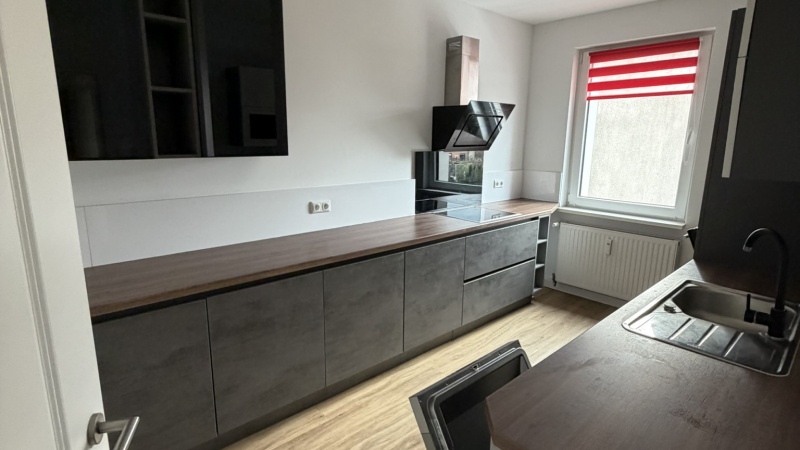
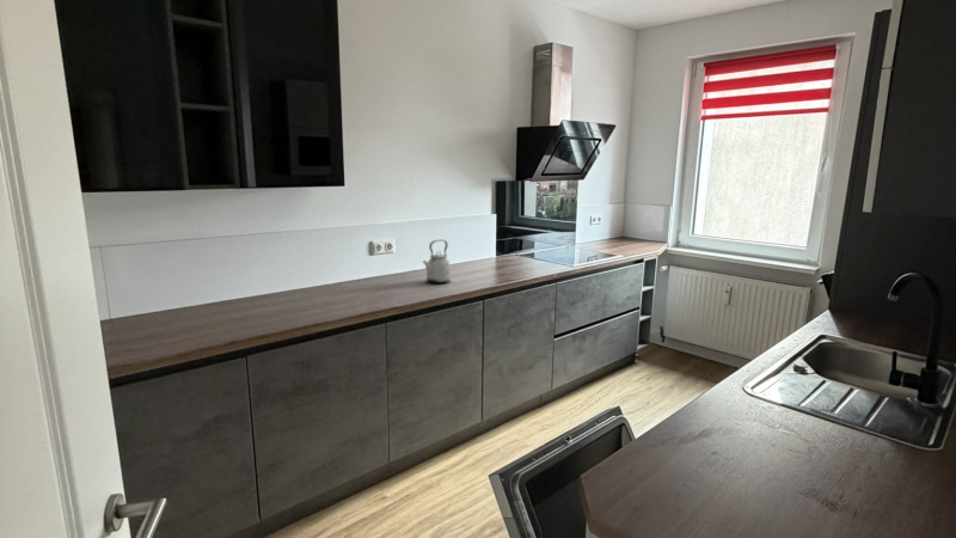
+ kettle (435, 261)
